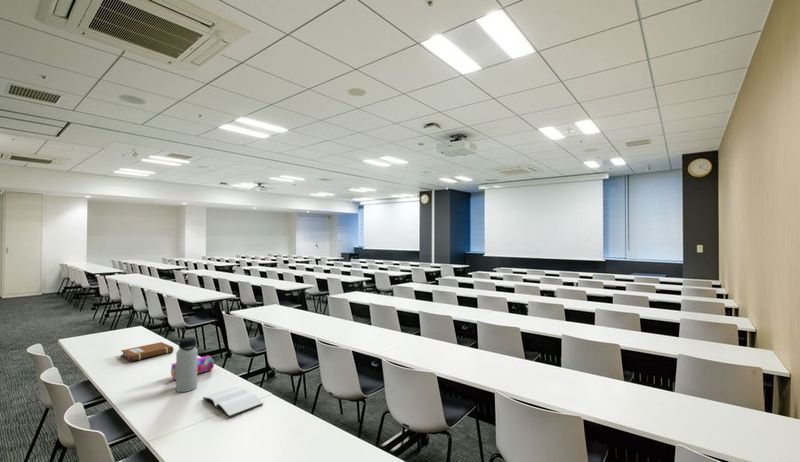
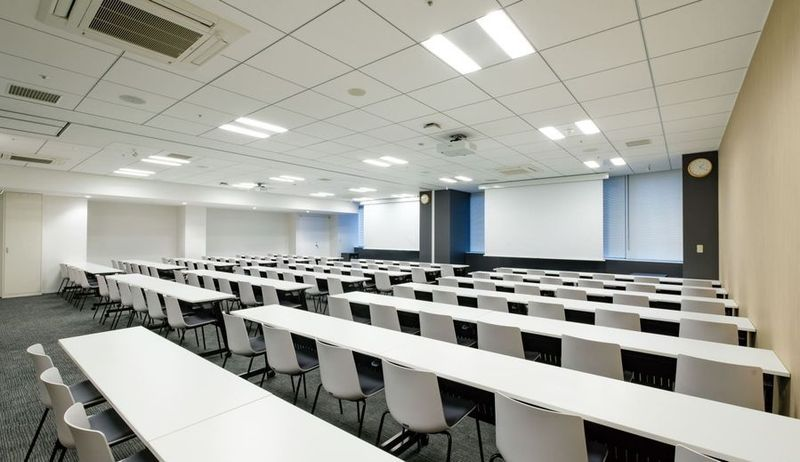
- pencil case (197, 366)
- water bottle (186, 363)
- book (232, 398)
- notebook (146, 351)
